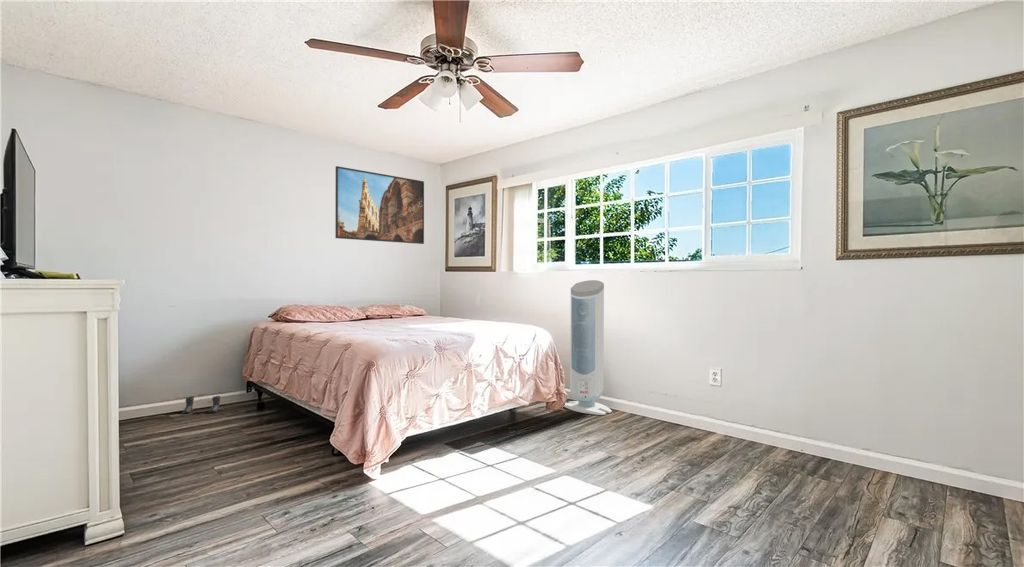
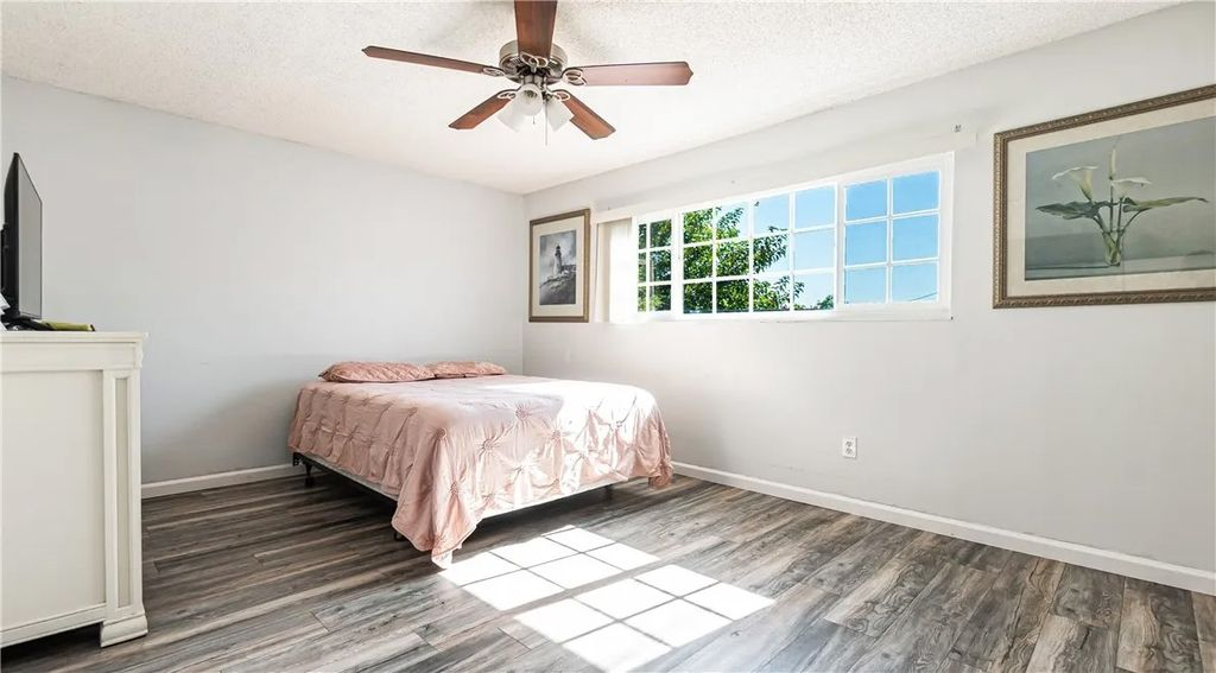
- air purifier (587, 344)
- boots (192, 404)
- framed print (382, 207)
